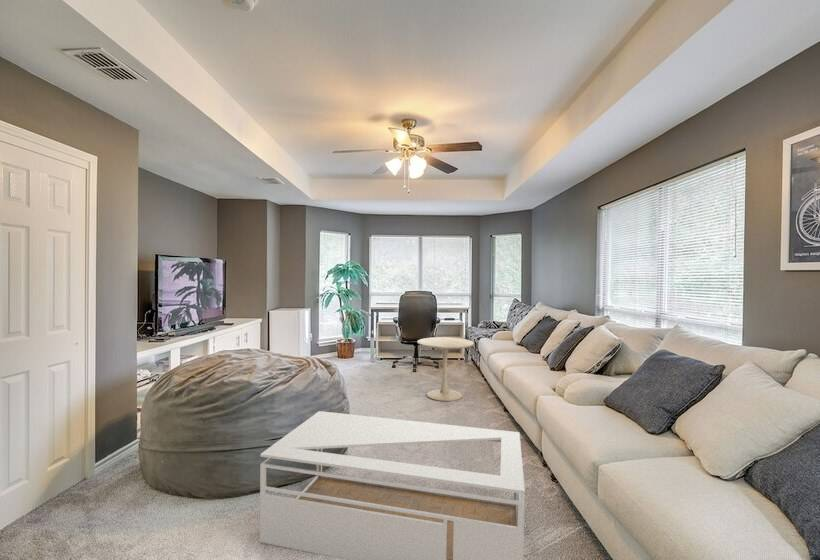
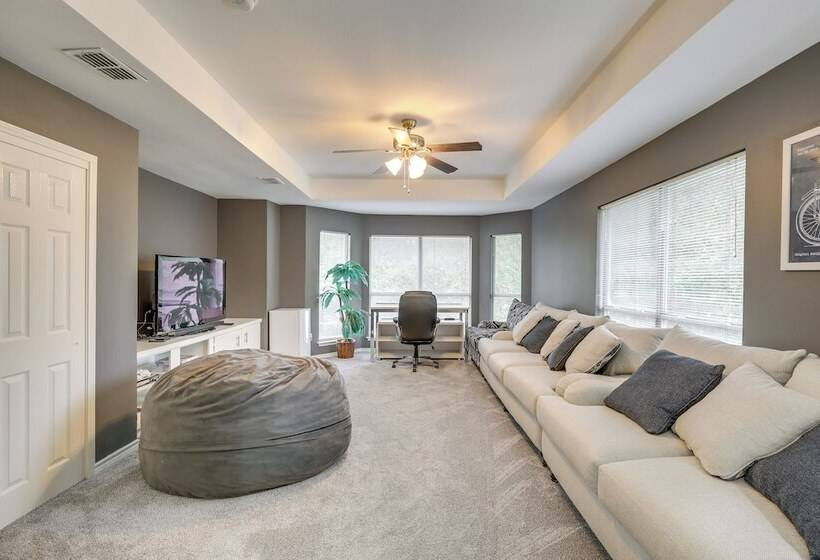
- side table (444, 368)
- coffee table (399, 483)
